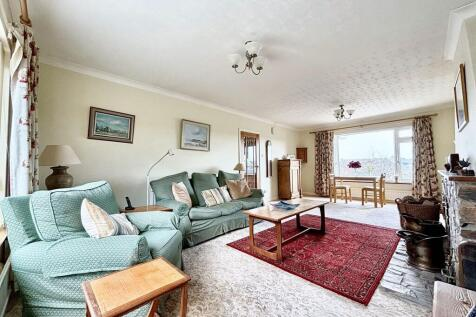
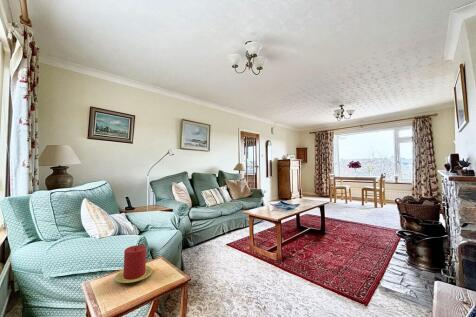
+ candle (135, 262)
